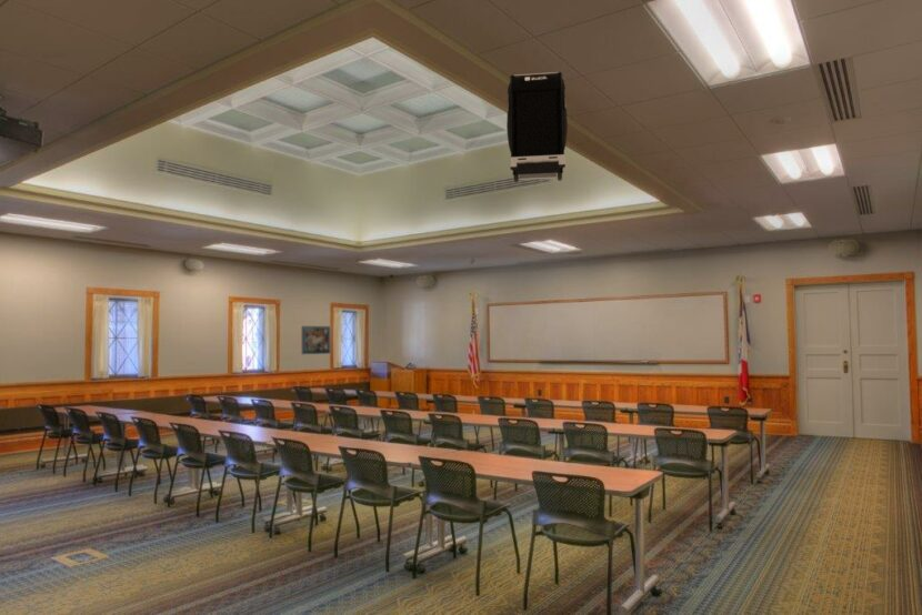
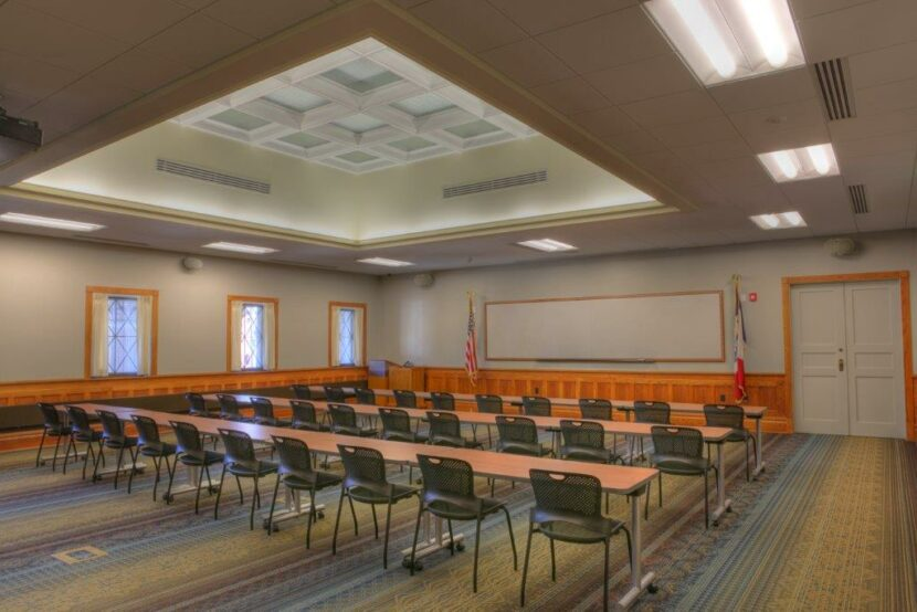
- rug (315, 340)
- luggage (537, 125)
